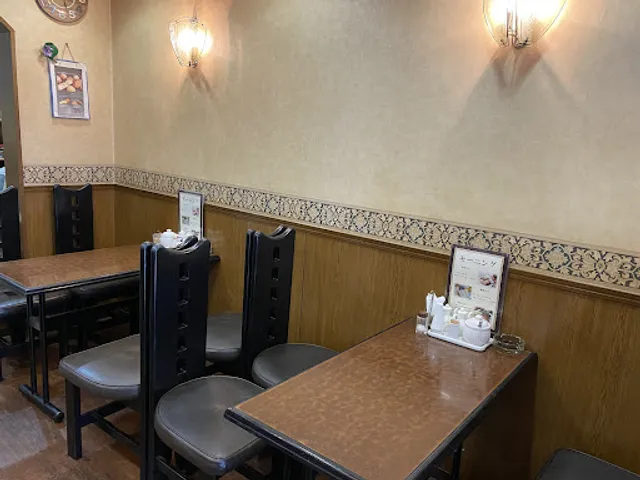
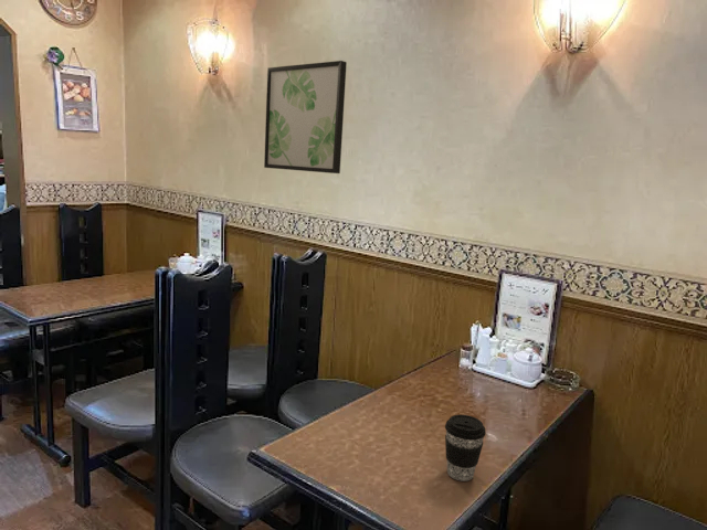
+ wall art (302, 118)
+ coffee cup (463, 447)
